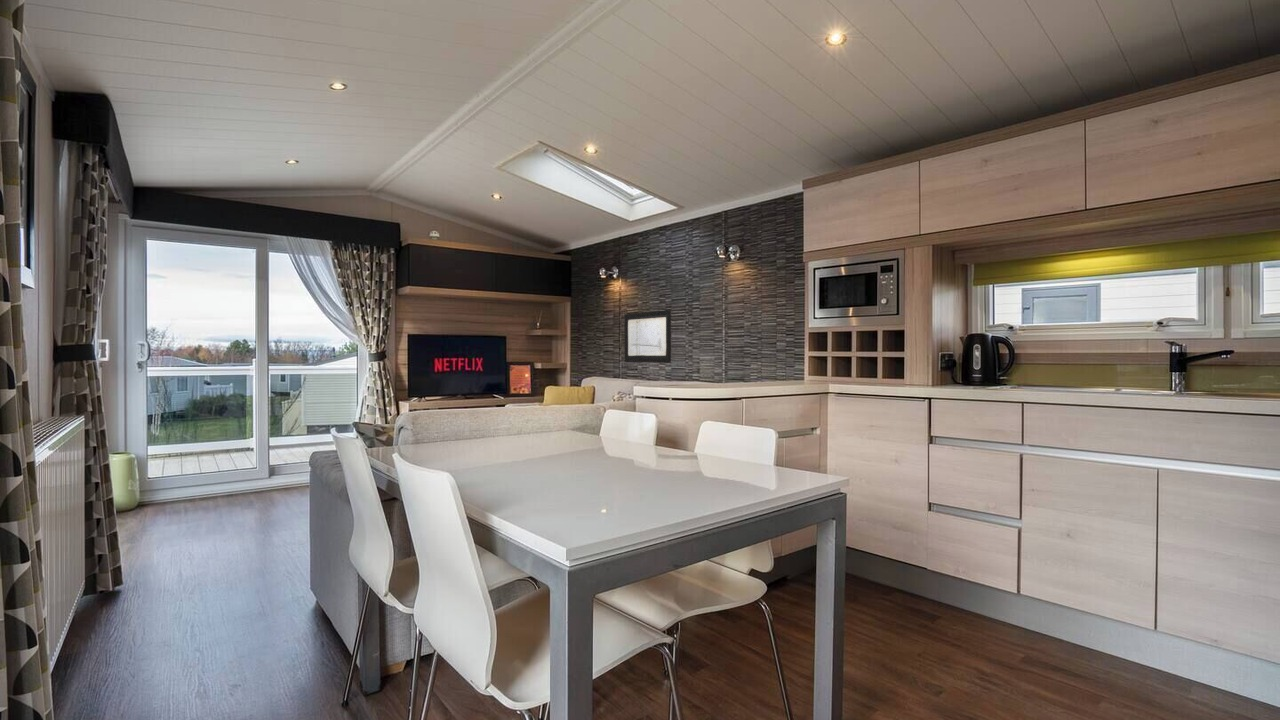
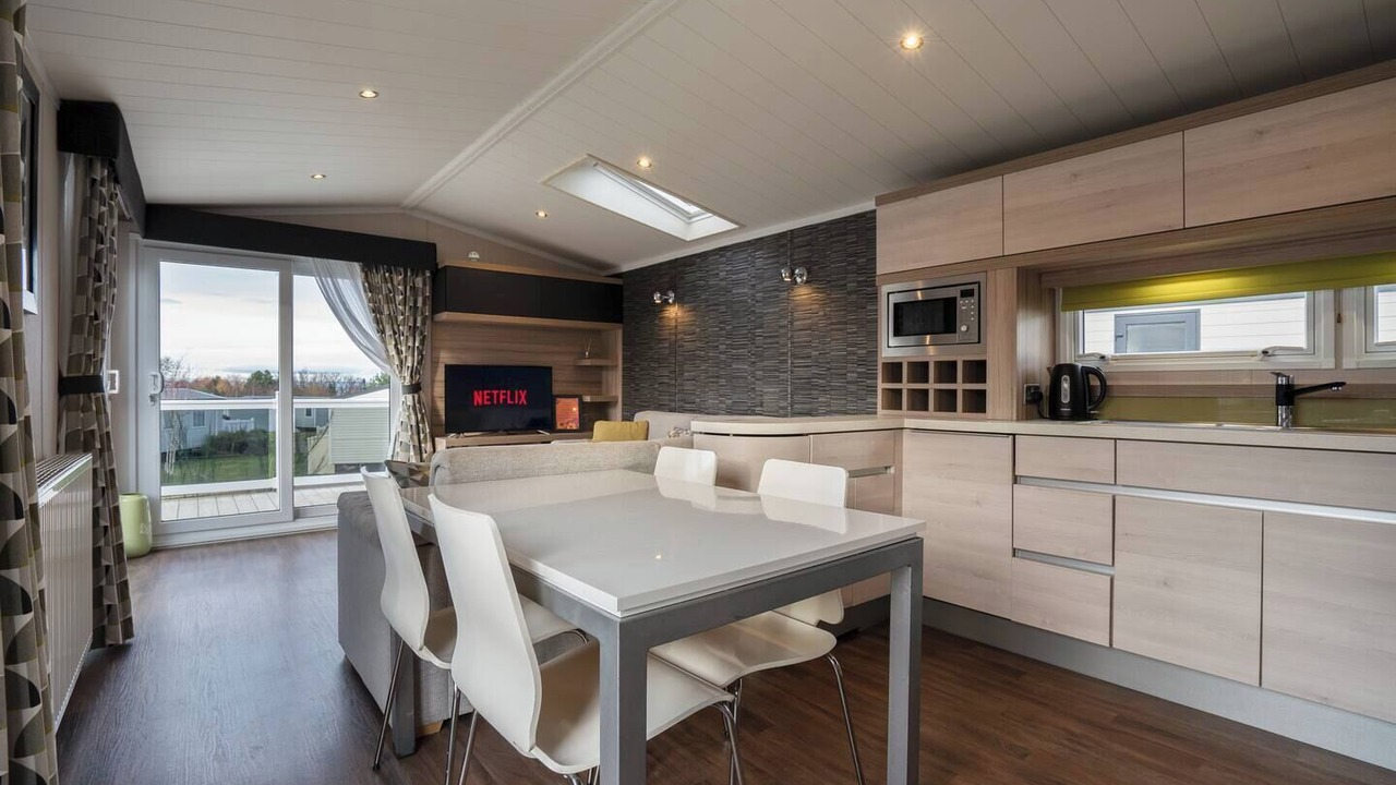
- wall art (646, 337)
